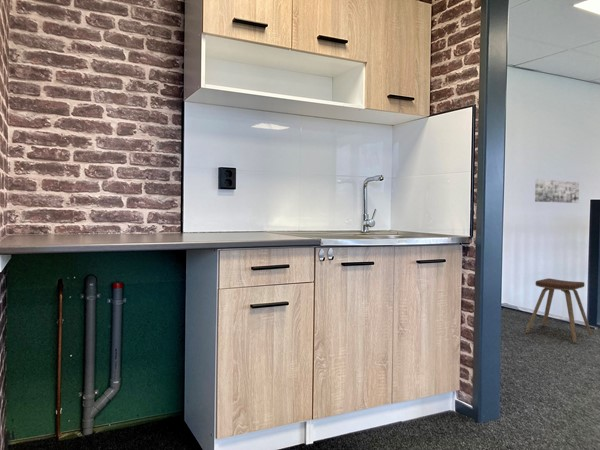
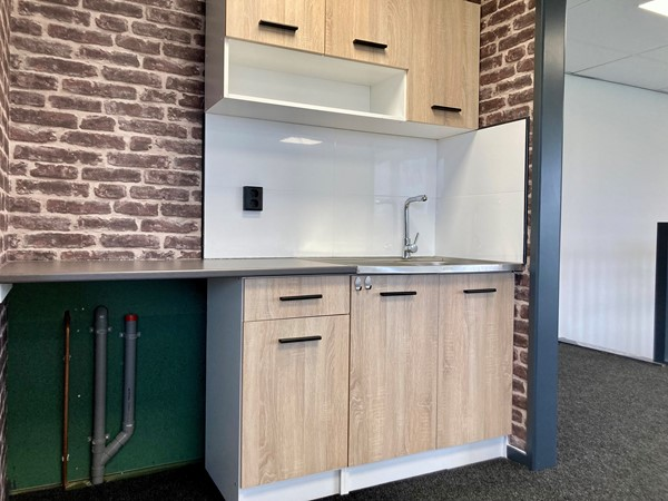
- wall art (557, 191)
- music stool (567, 307)
